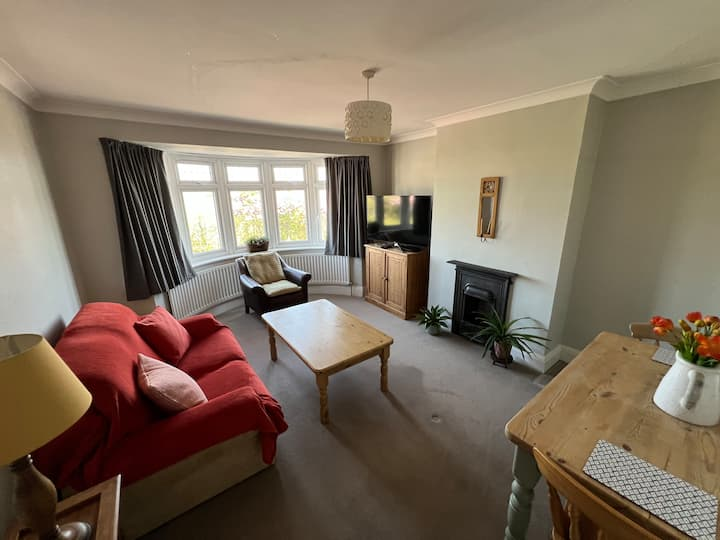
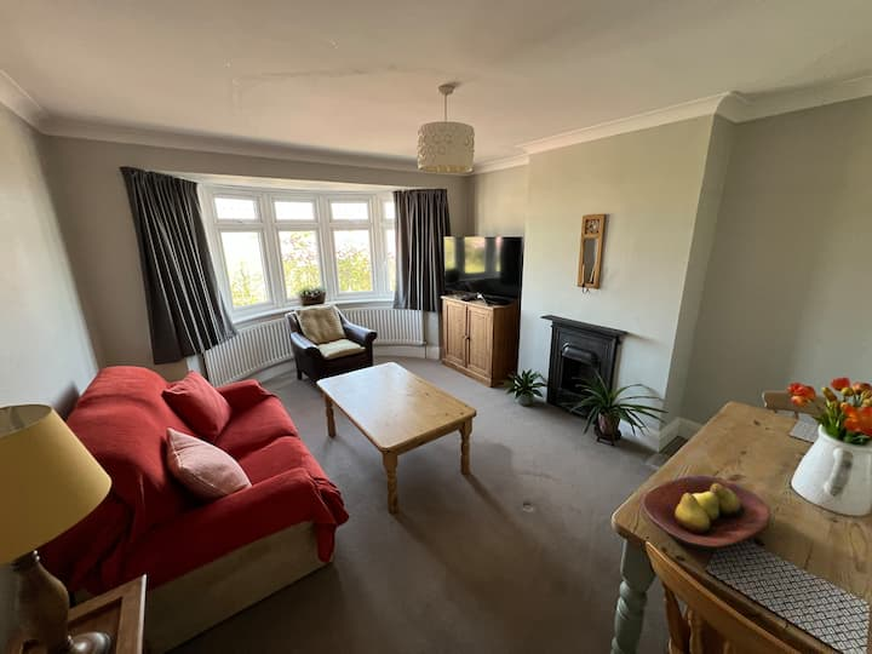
+ fruit bowl (704, 506)
